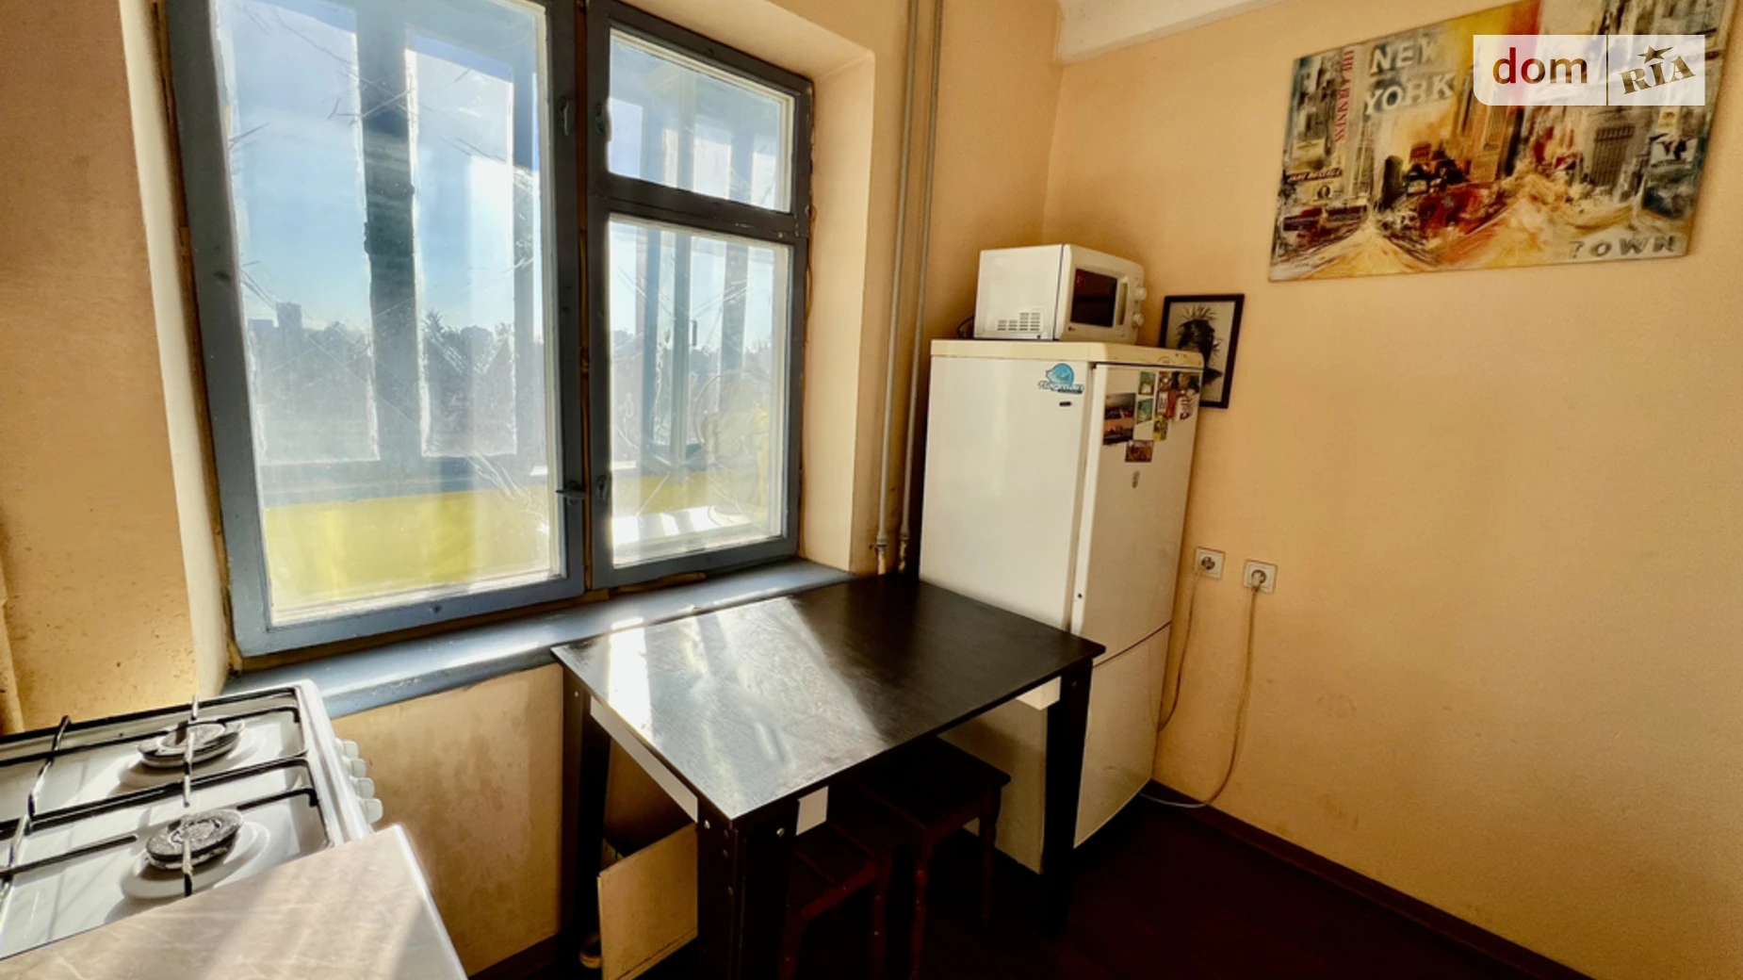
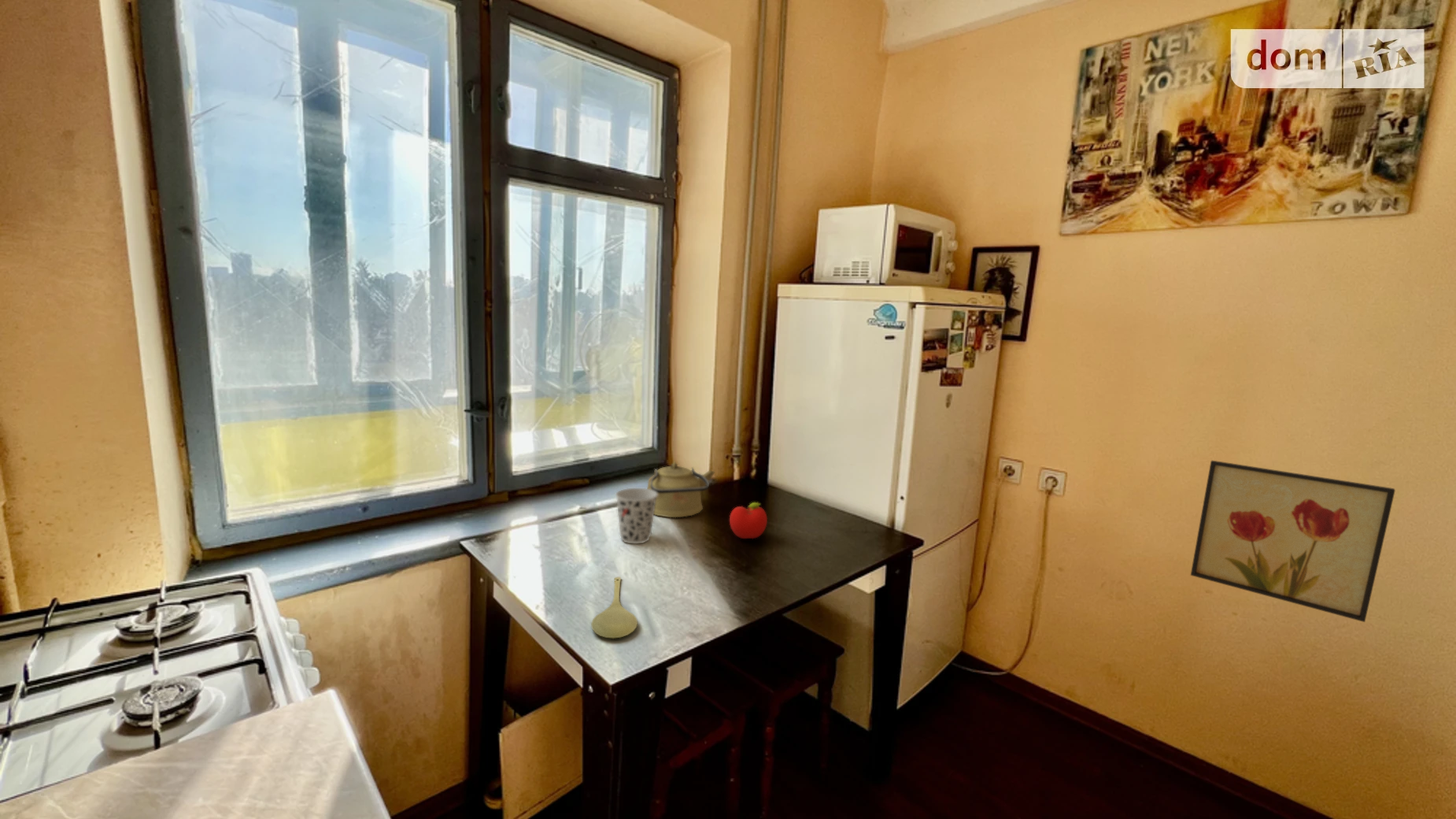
+ kettle (680, 484)
+ spoon (615, 603)
+ fruit (748, 520)
+ cup (636, 516)
+ wall art (1283, 535)
